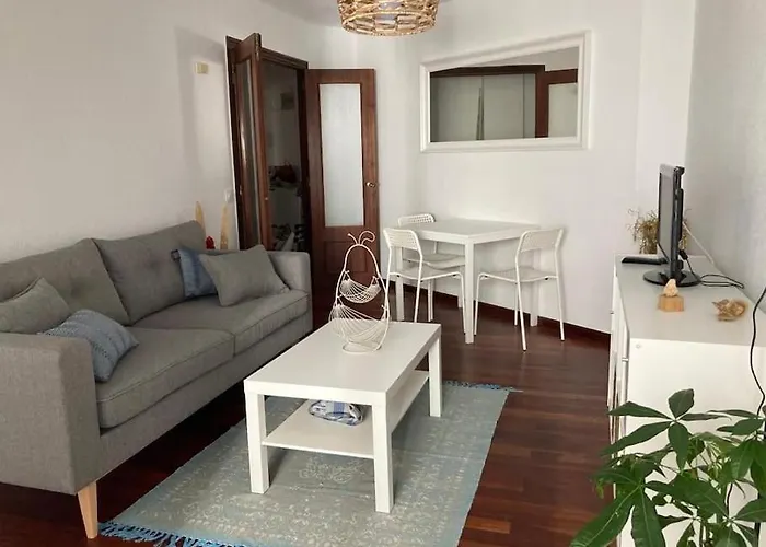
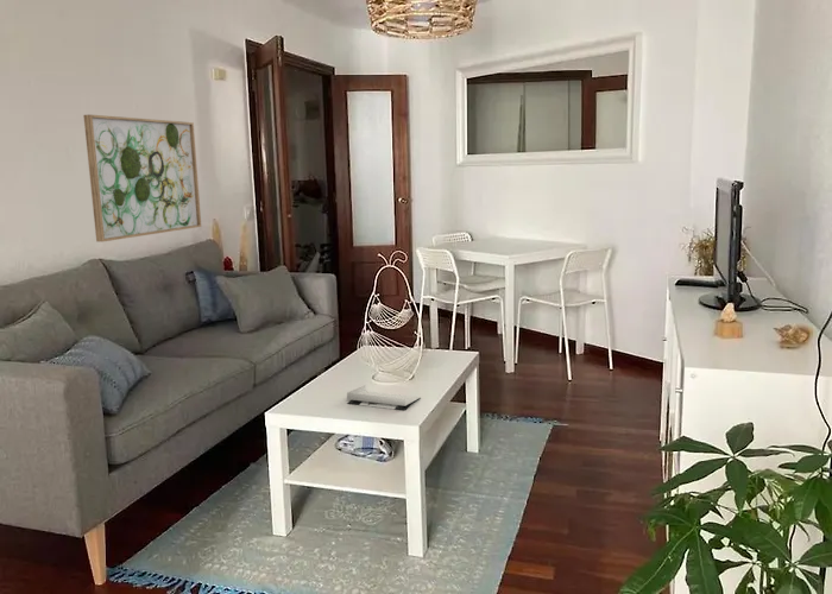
+ book (384, 394)
+ wall art (150, 177)
